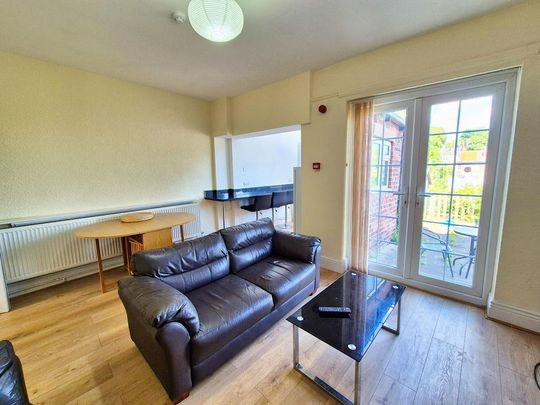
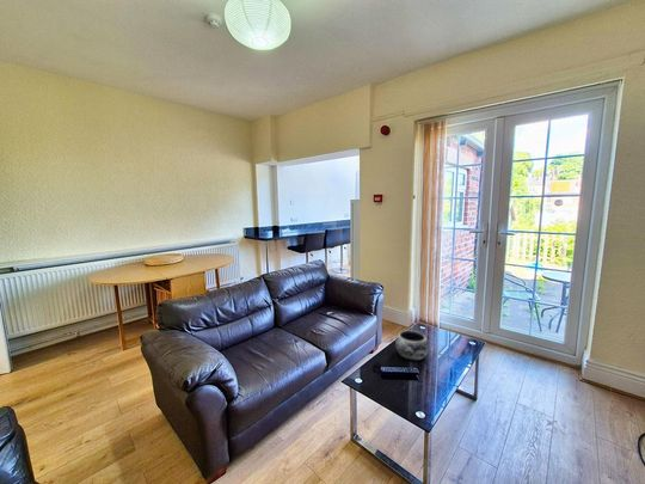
+ decorative bowl (411, 344)
